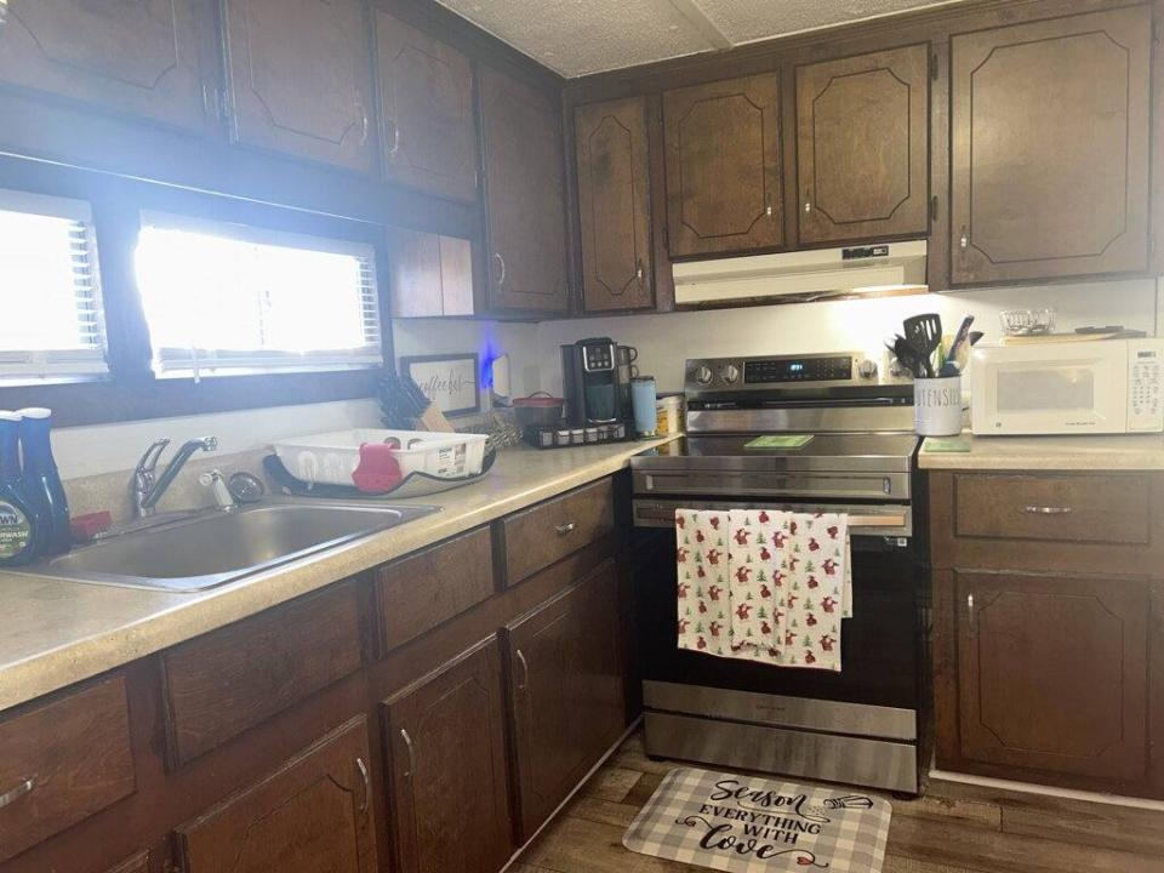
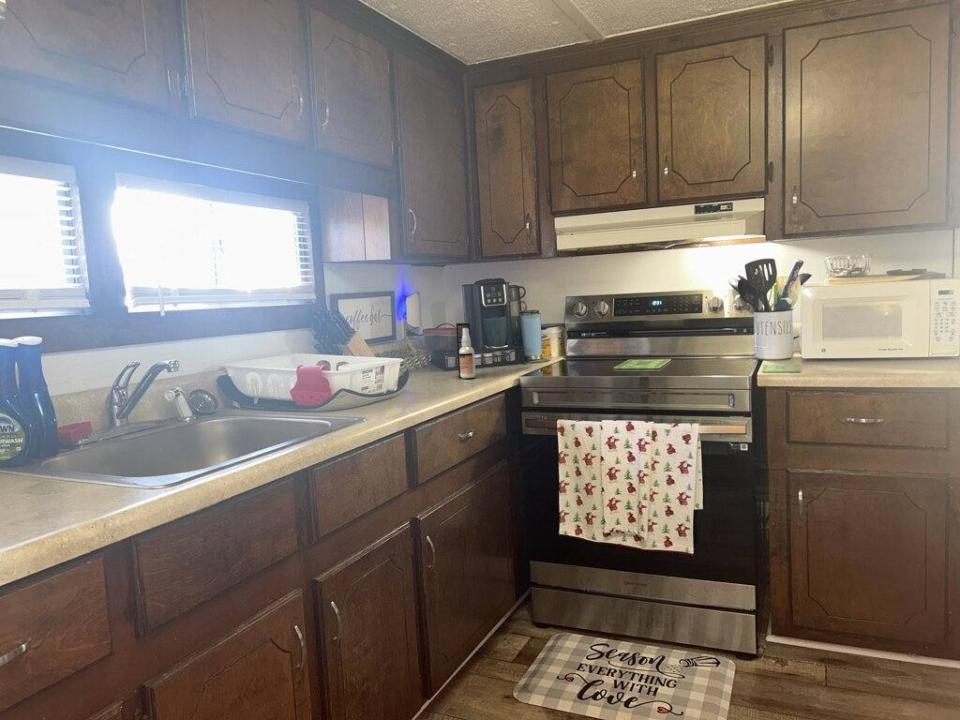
+ spray bottle (465, 350)
